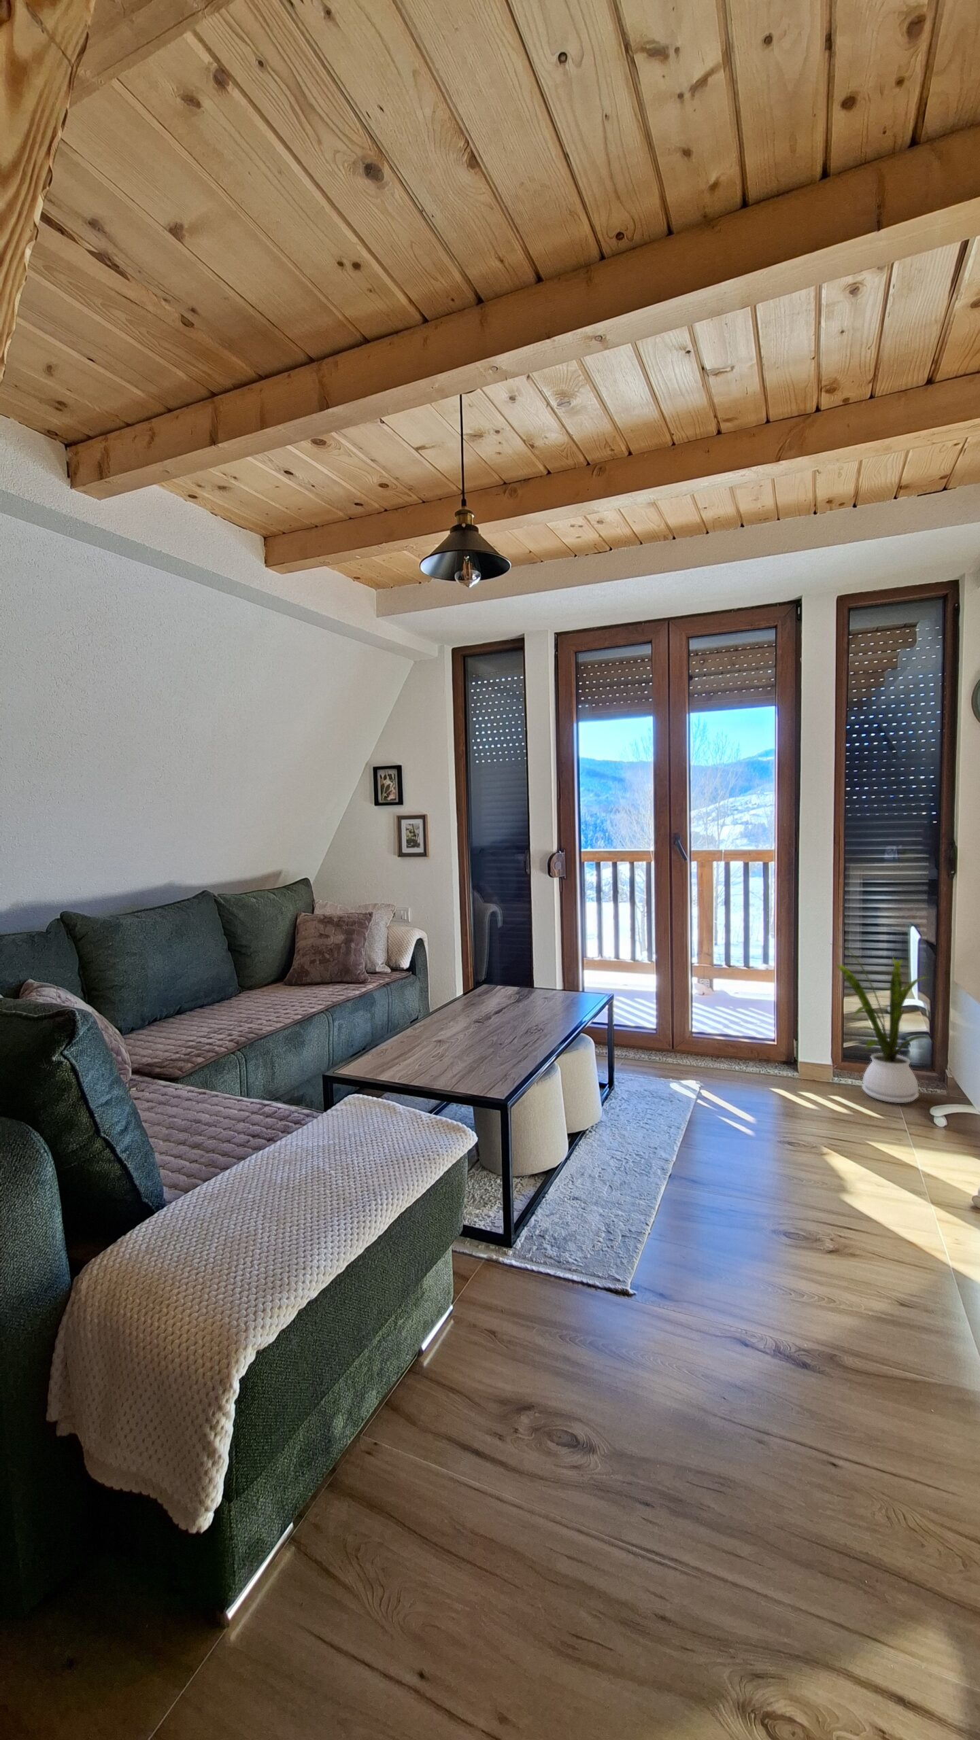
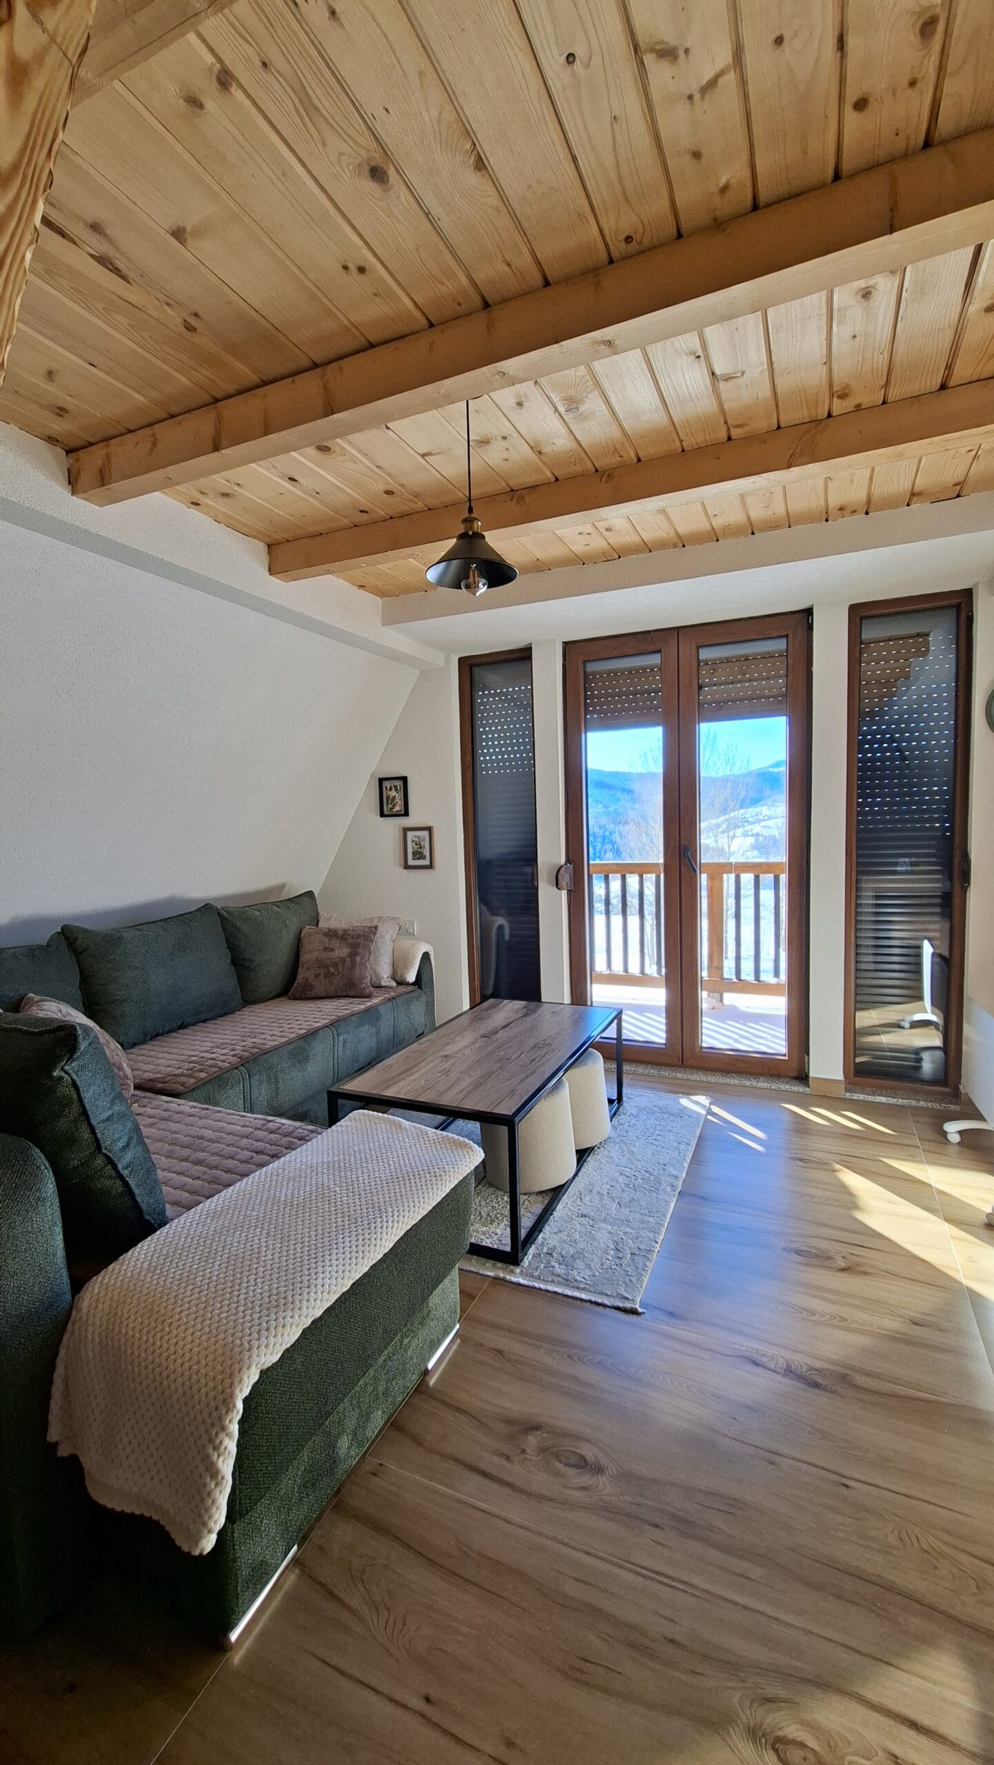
- house plant (883, 1019)
